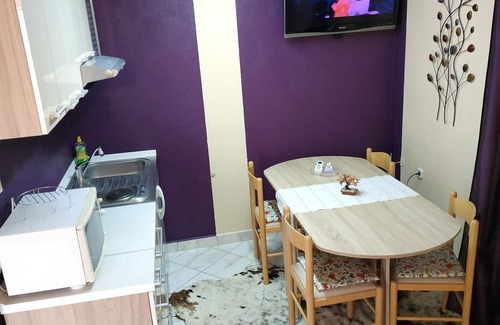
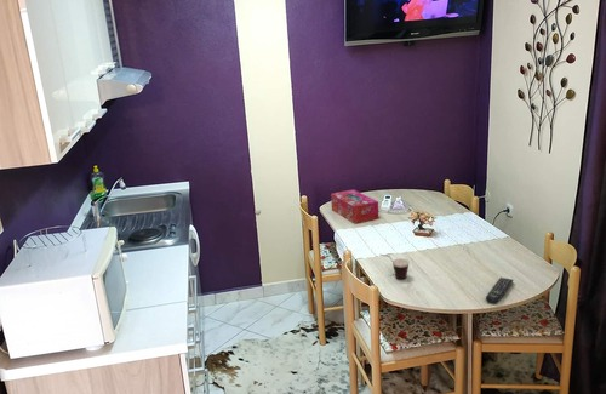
+ remote control (499, 289)
+ cup (394, 264)
+ tissue box (354, 205)
